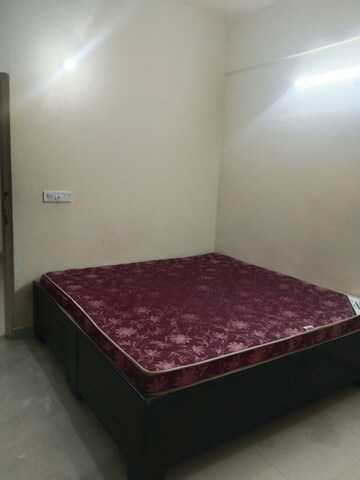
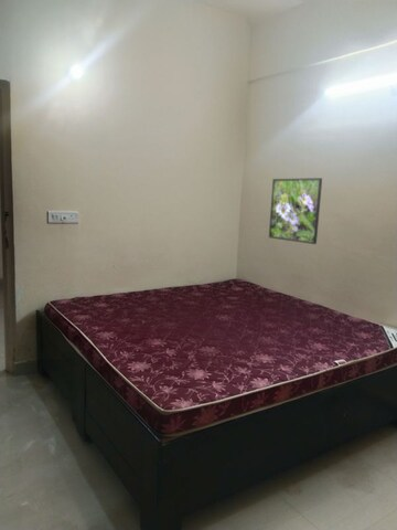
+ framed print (293, 210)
